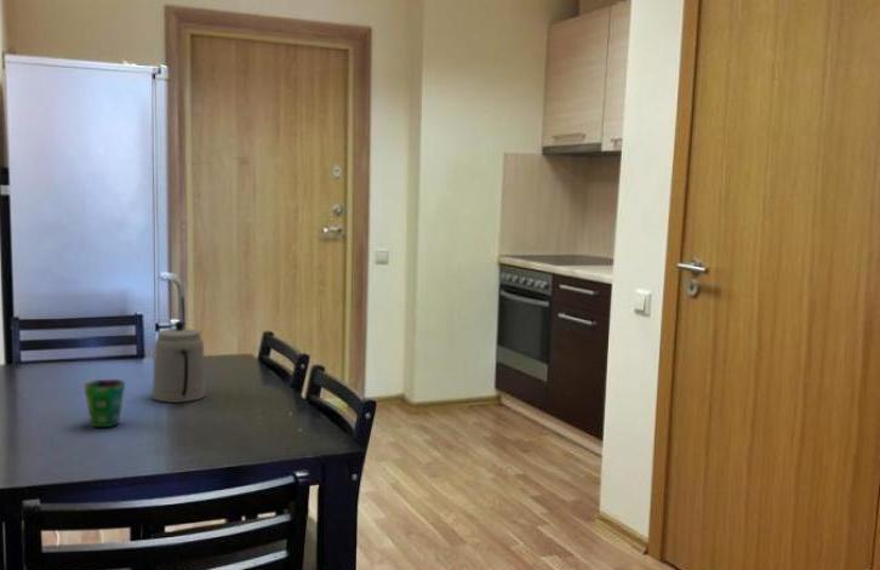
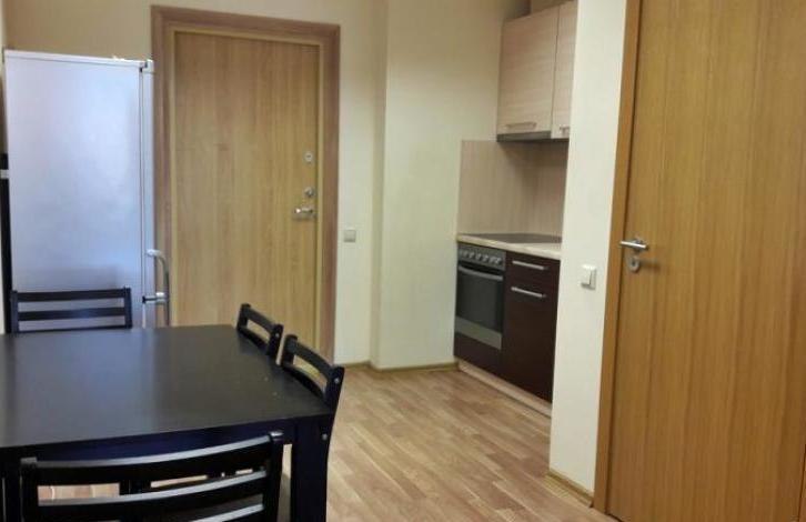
- teapot (178, 358)
- cup (104, 401)
